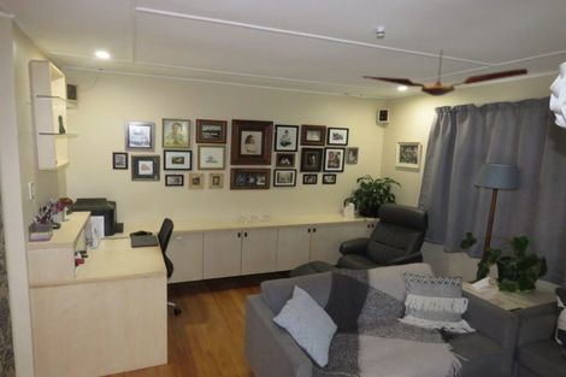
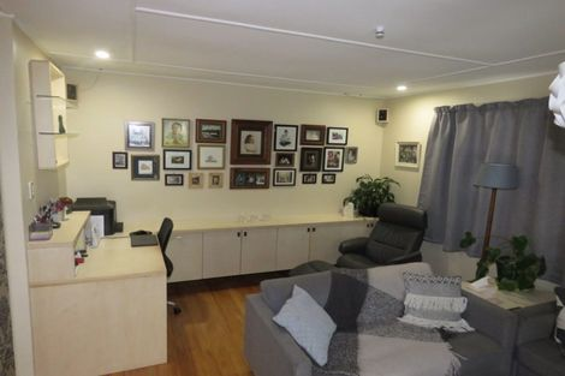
- ceiling fan (437, 76)
